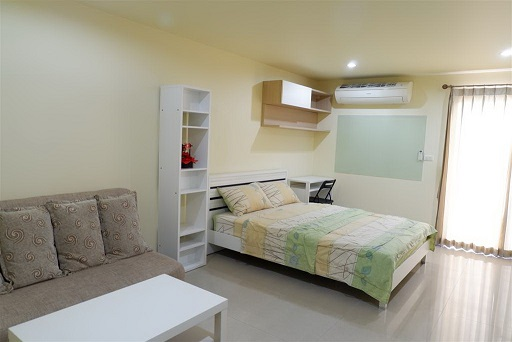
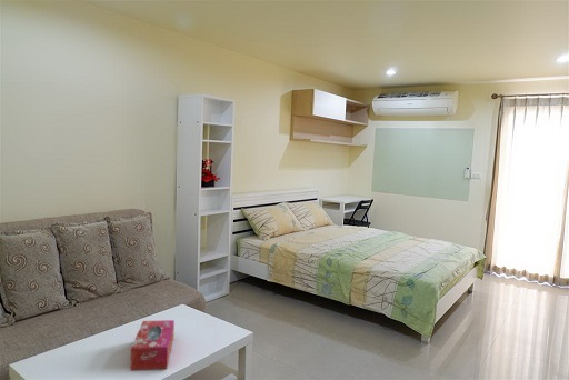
+ tissue box (153, 342)
